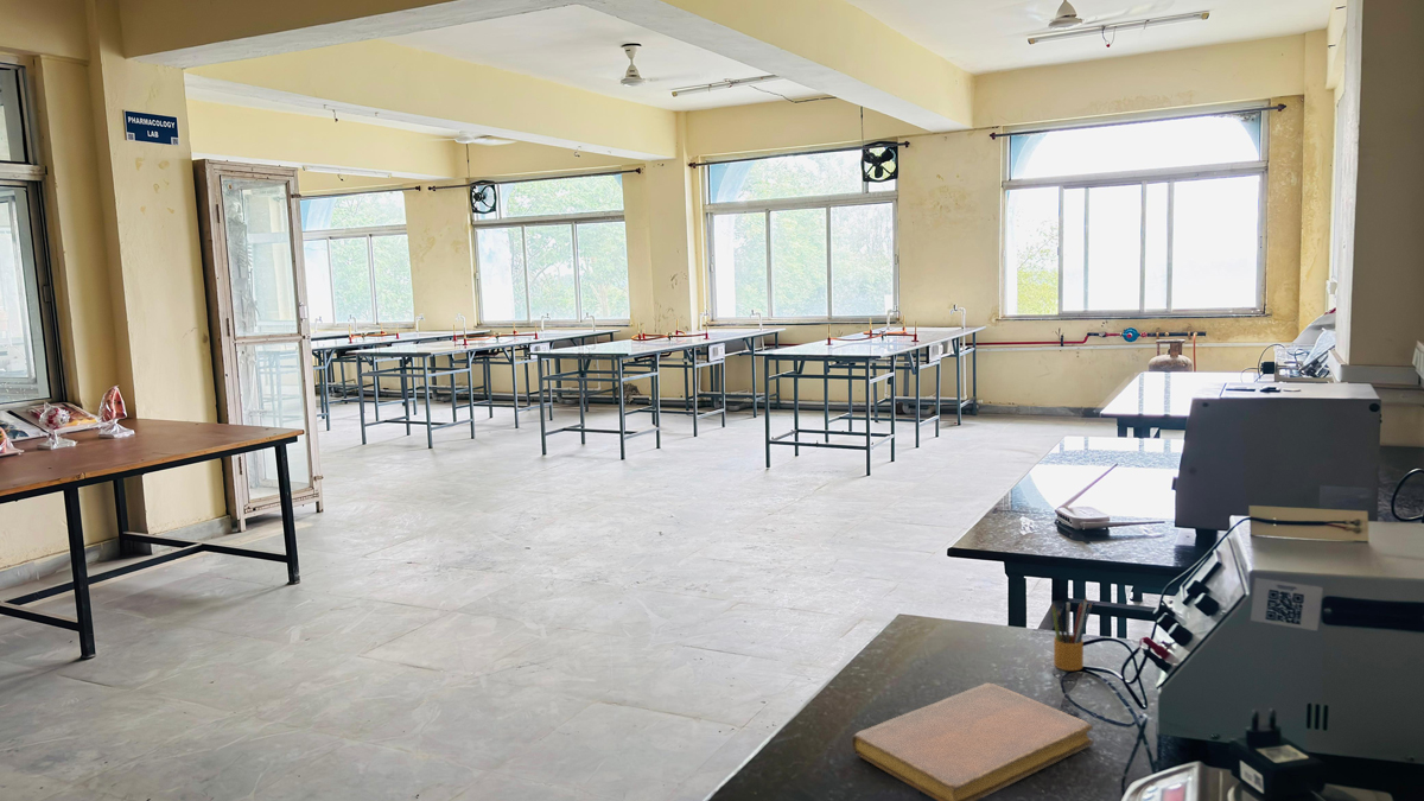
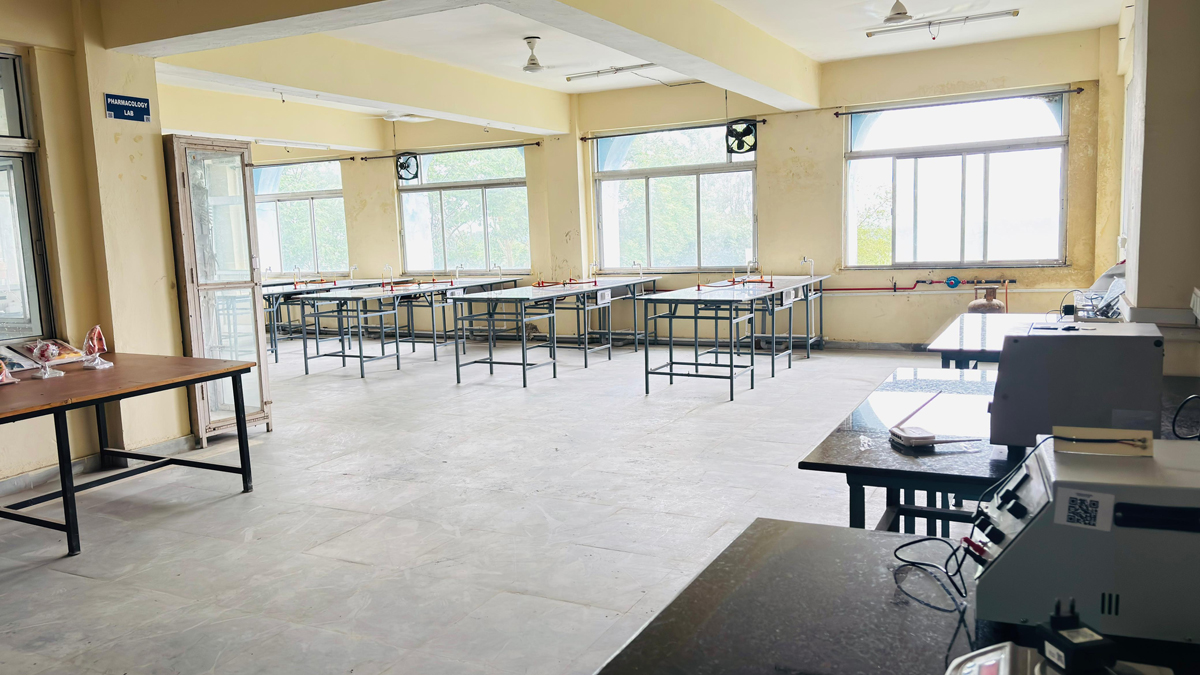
- notebook (972, 737)
- pencil box (1068, 632)
